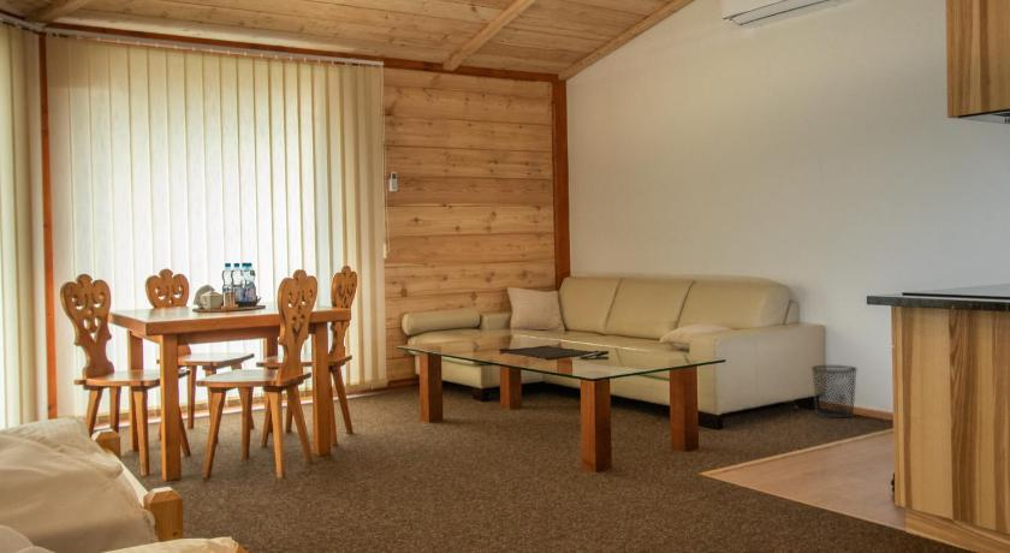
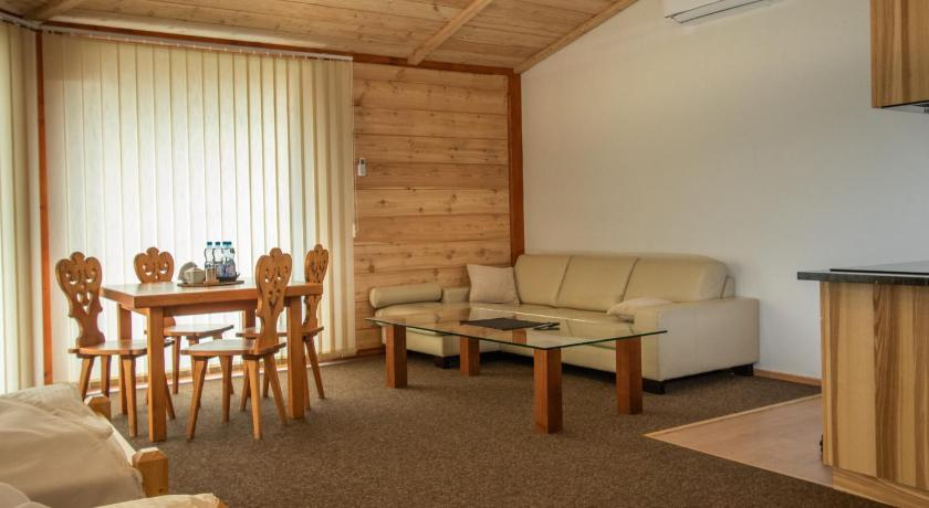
- waste bin (833, 391)
